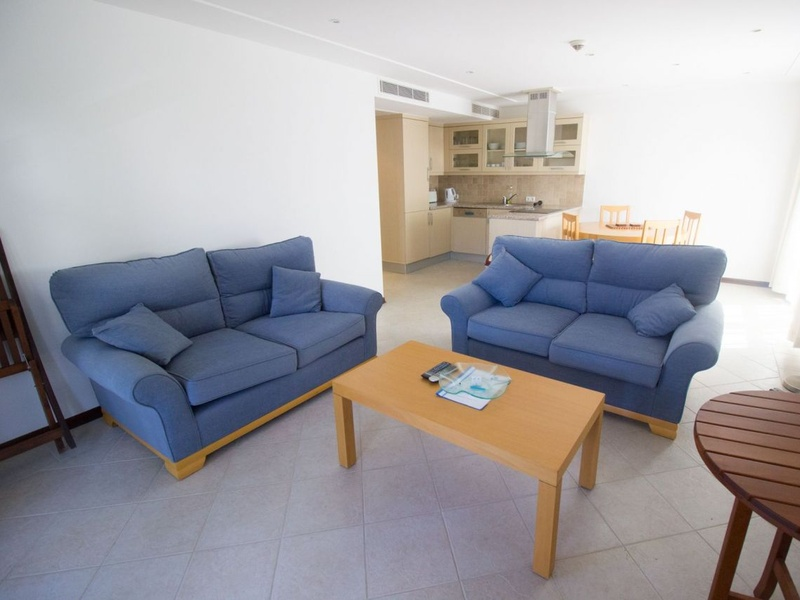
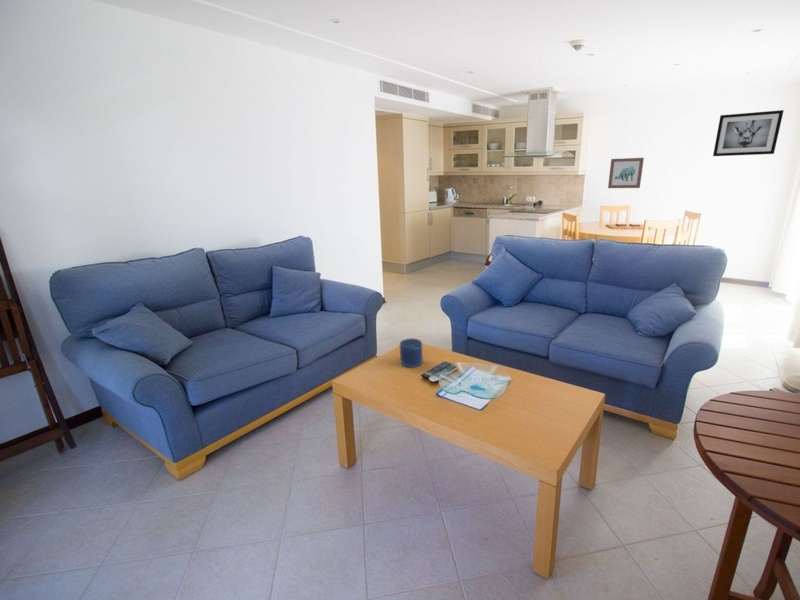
+ candle (411, 352)
+ wall art (625, 173)
+ wall art (746, 134)
